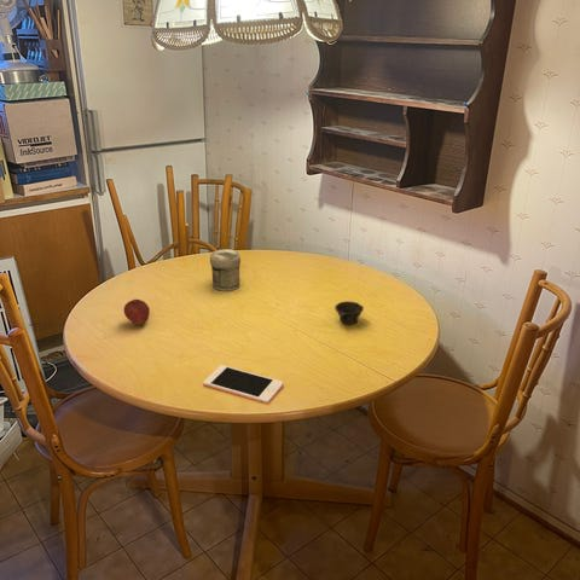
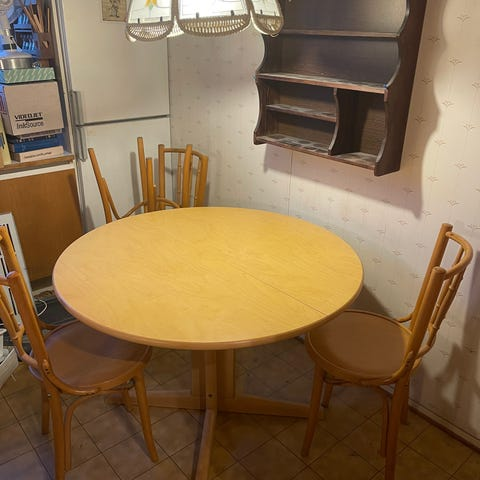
- fruit (137, 312)
- cup (347, 314)
- cell phone (243, 383)
- jar (225, 269)
